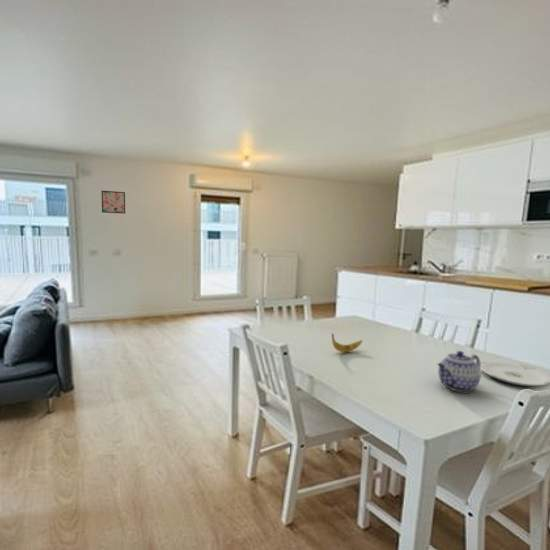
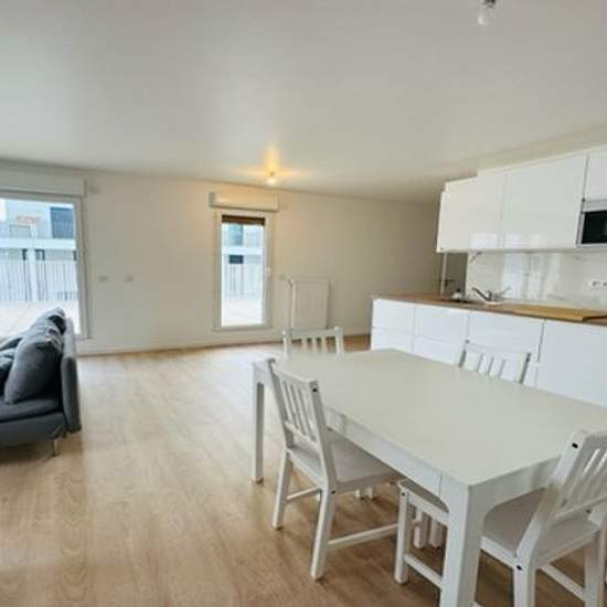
- banana (348, 344)
- plate (513, 374)
- wall art (113, 202)
- teapot (459, 369)
